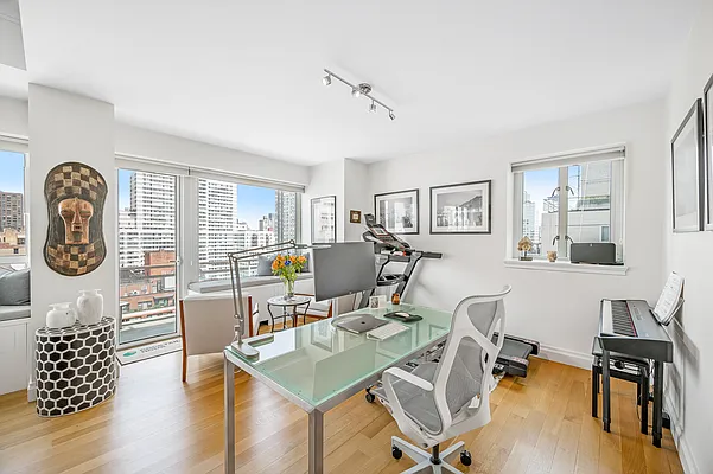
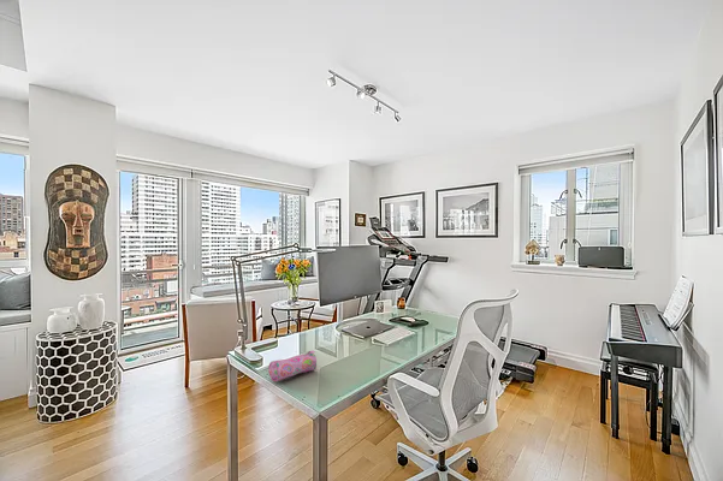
+ pencil case (294, 364)
